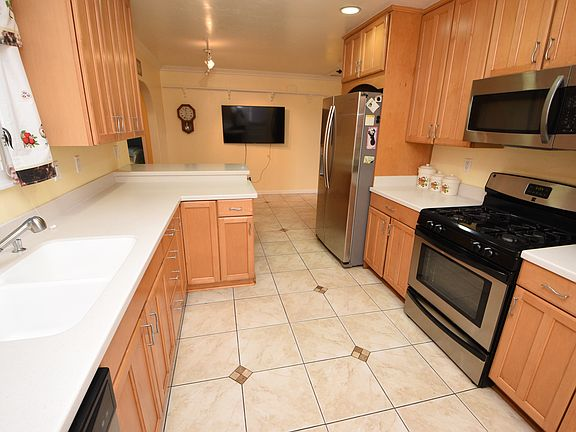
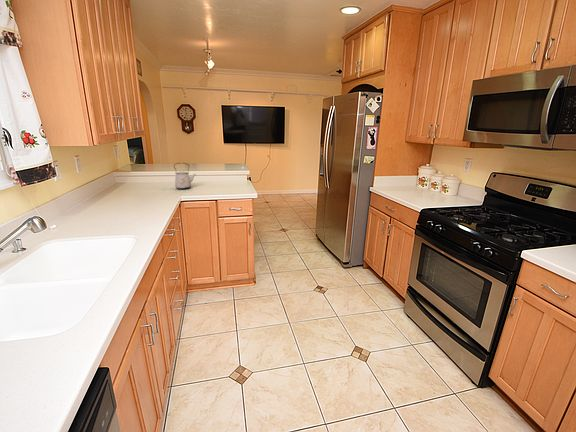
+ kettle (185, 175)
